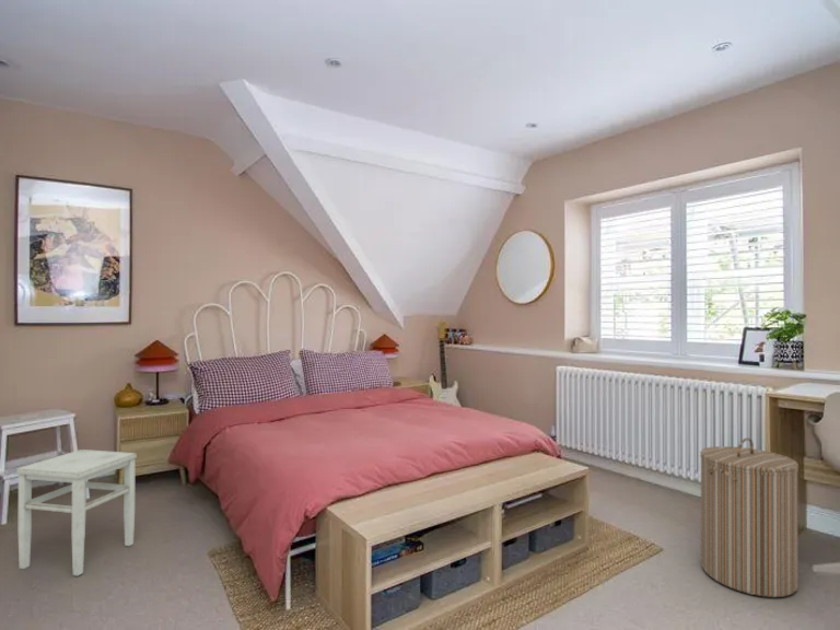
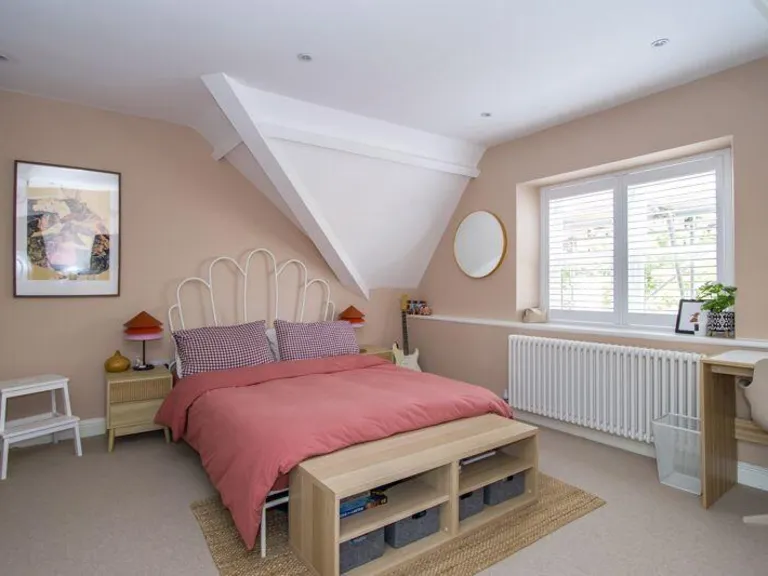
- stool (79, 508)
- laundry hamper (747, 506)
